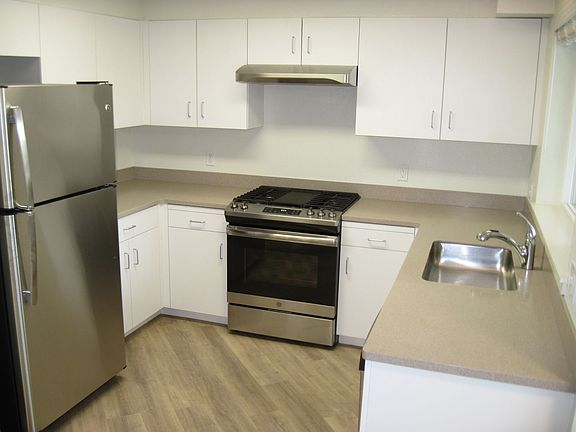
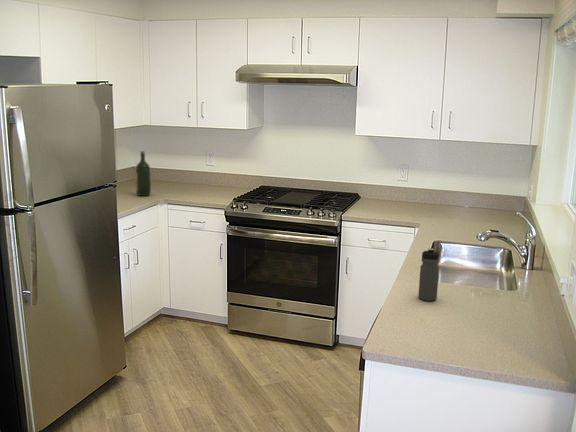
+ wine bottle (142, 173)
+ water bottle (429, 273)
